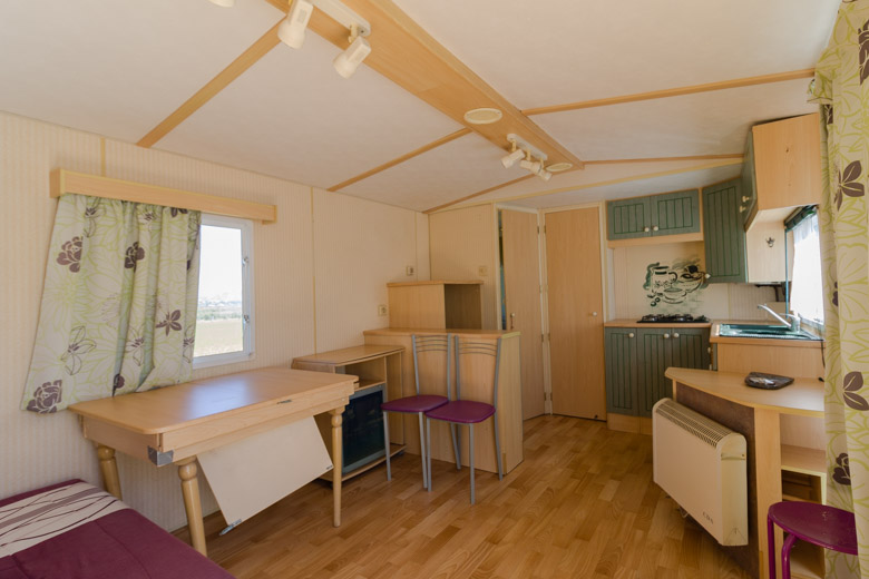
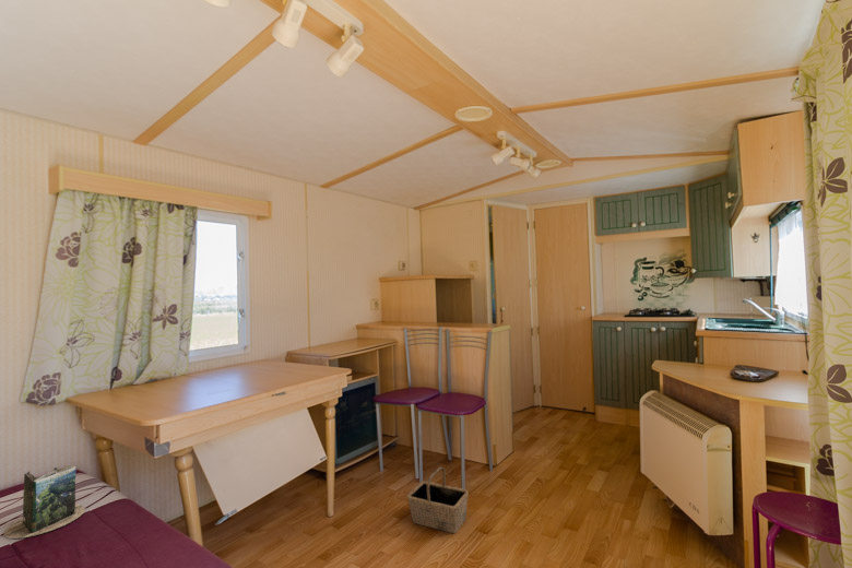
+ book (46, 494)
+ basket (437, 496)
